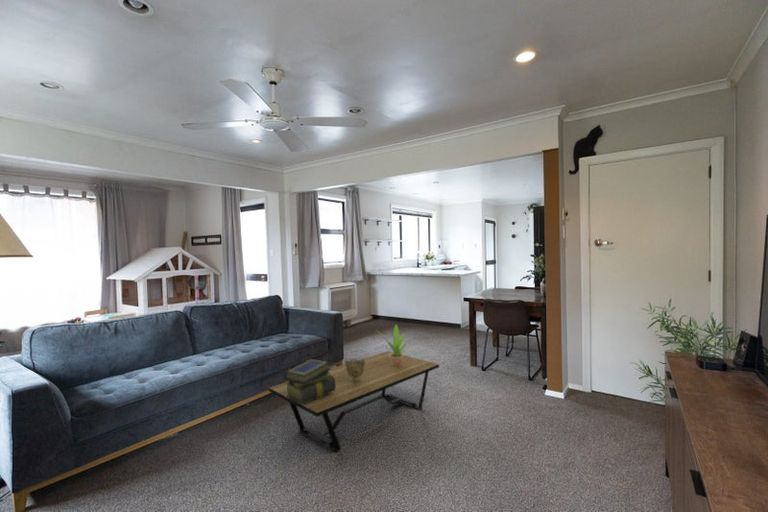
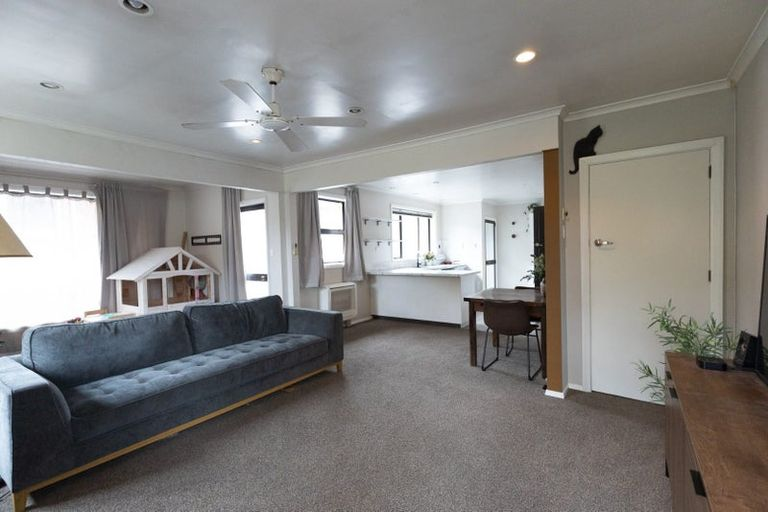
- decorative bowl (355, 371)
- stack of books (309, 381)
- coffee table (360, 396)
- potted plant (397, 347)
